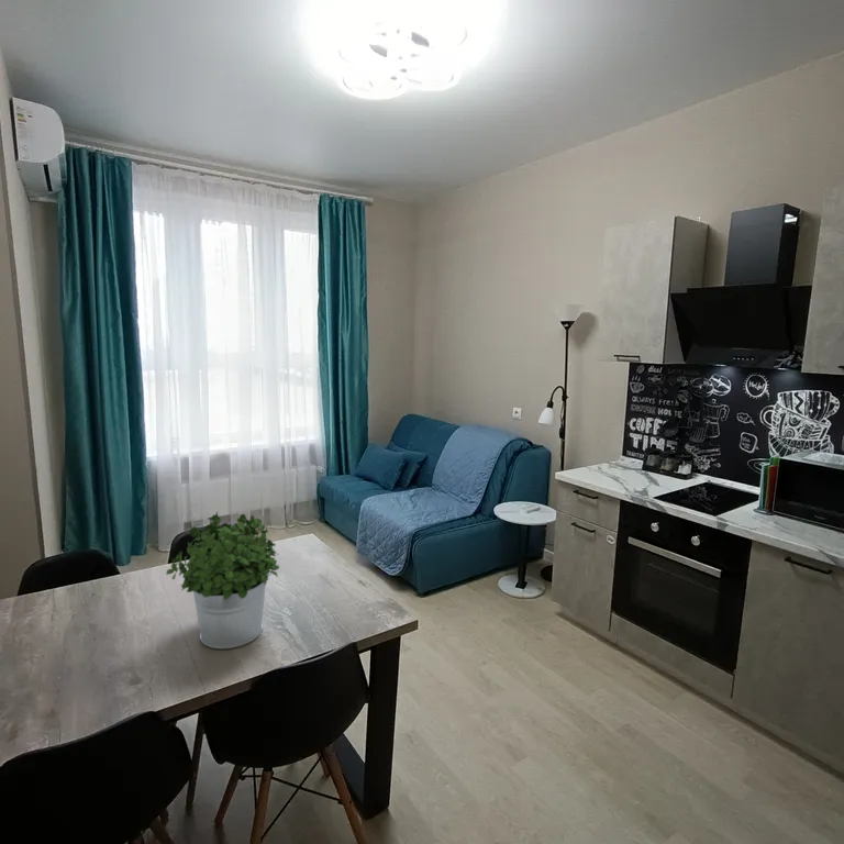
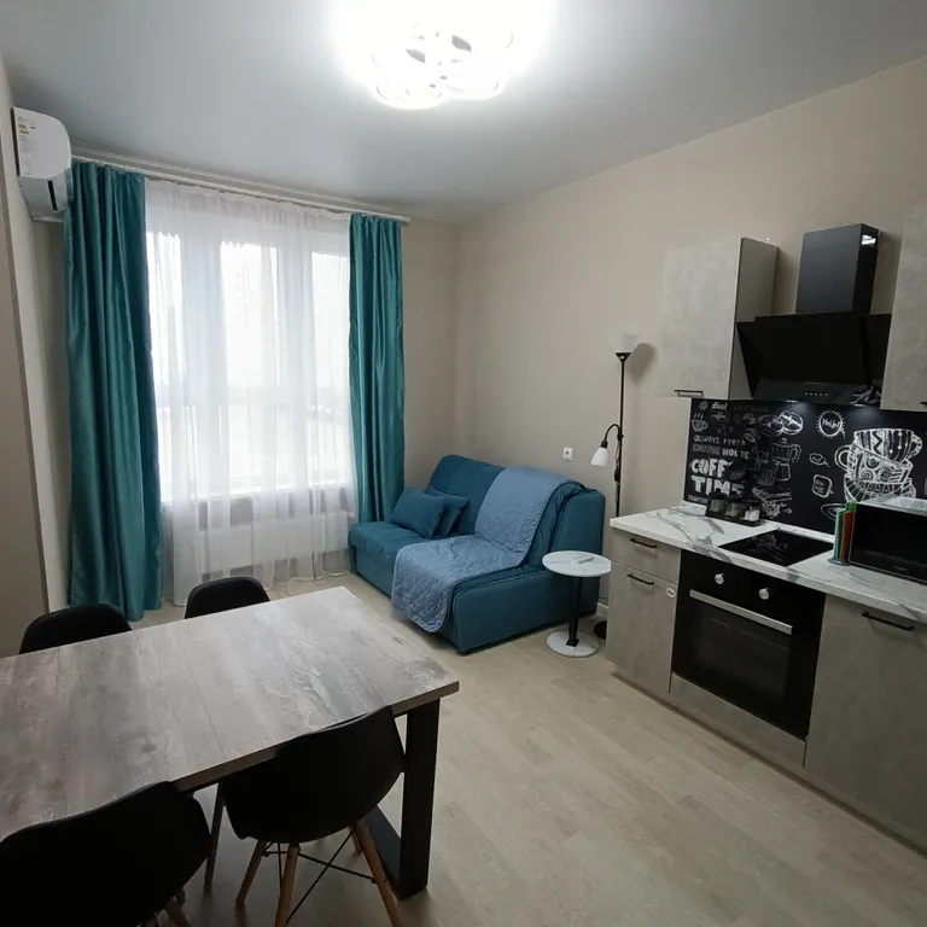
- potted plant (226, 574)
